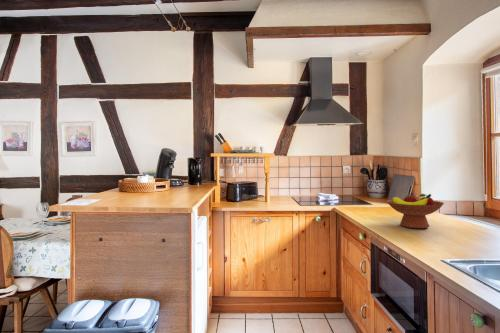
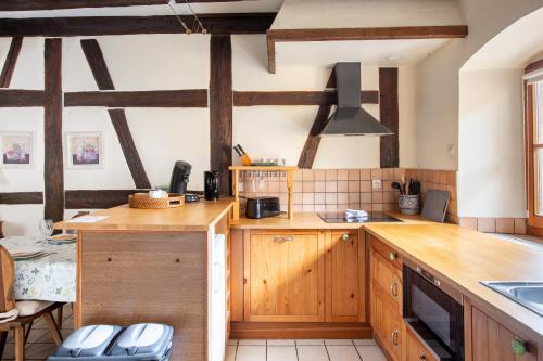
- fruit bowl (414, 209)
